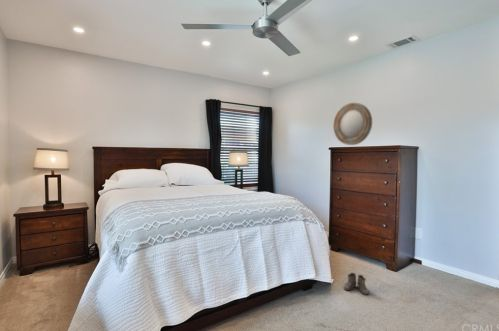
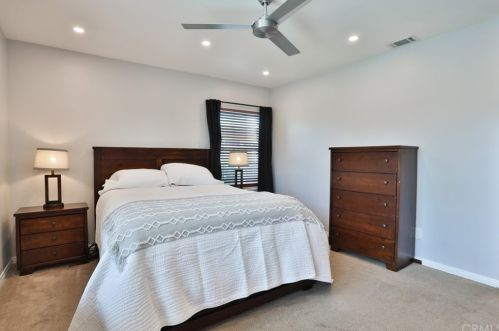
- home mirror (351, 124)
- boots (355, 282)
